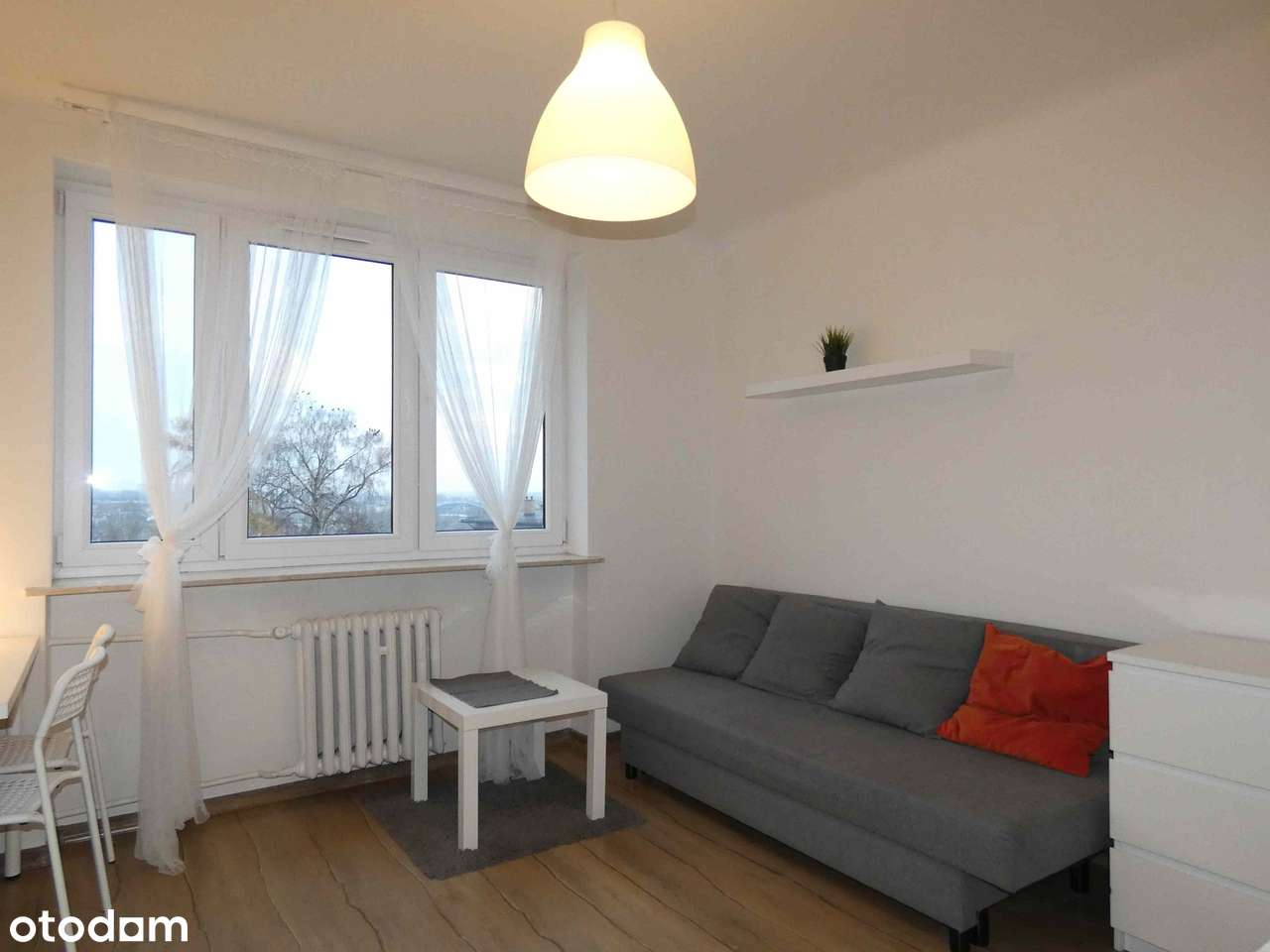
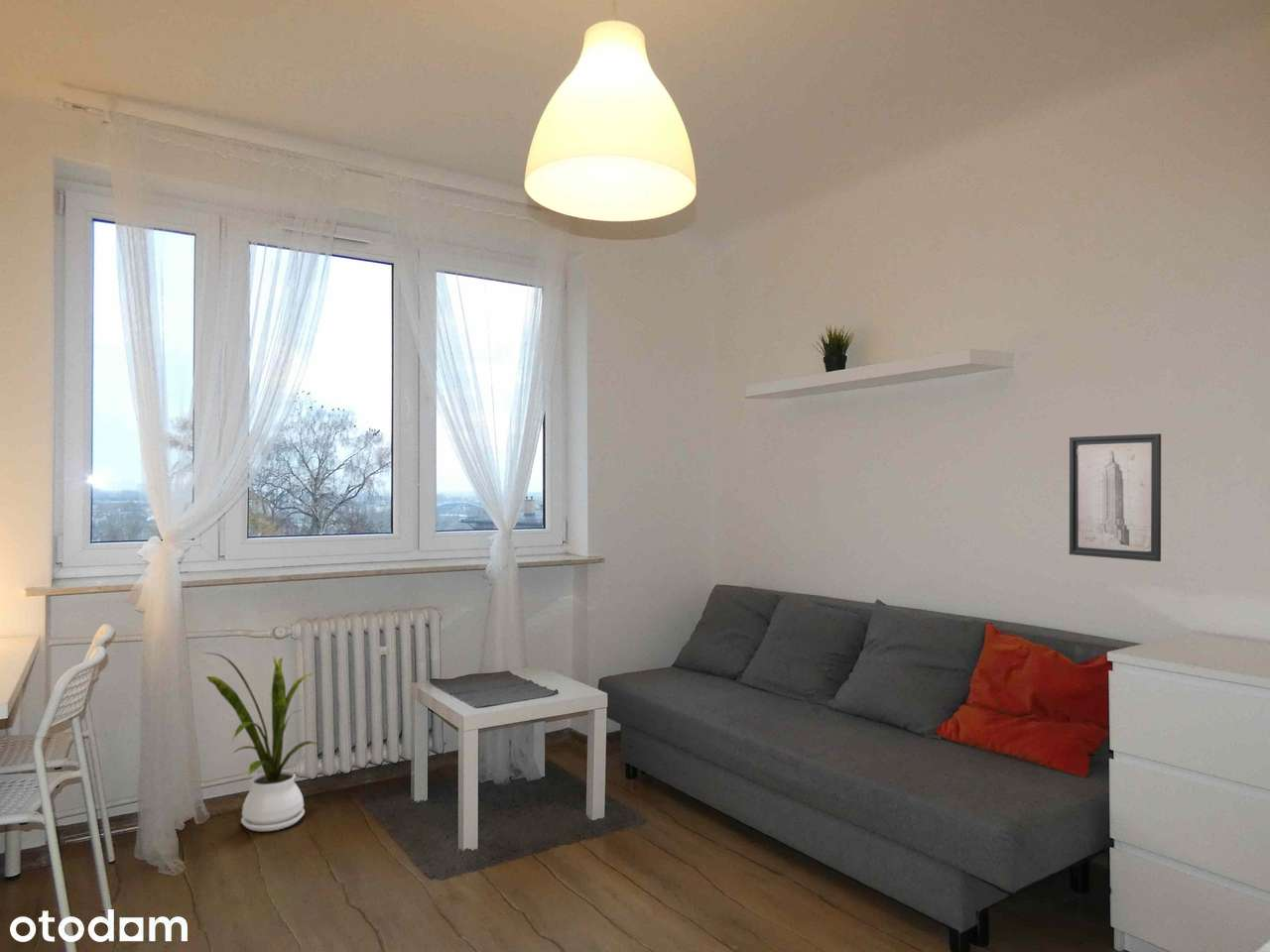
+ wall art (1113, 496)
+ house plant (265, 733)
